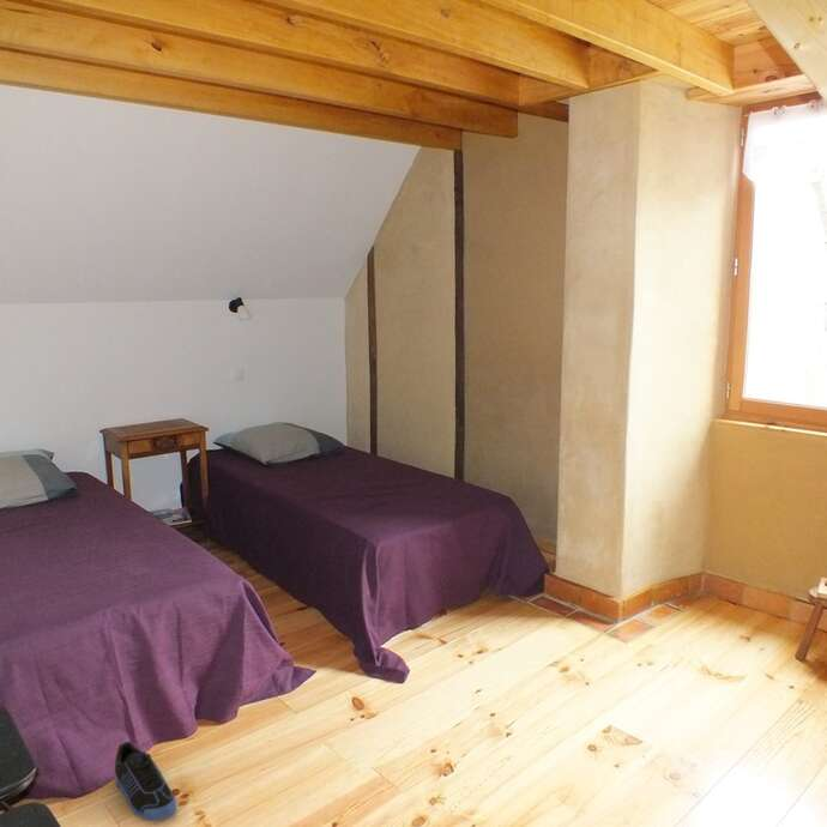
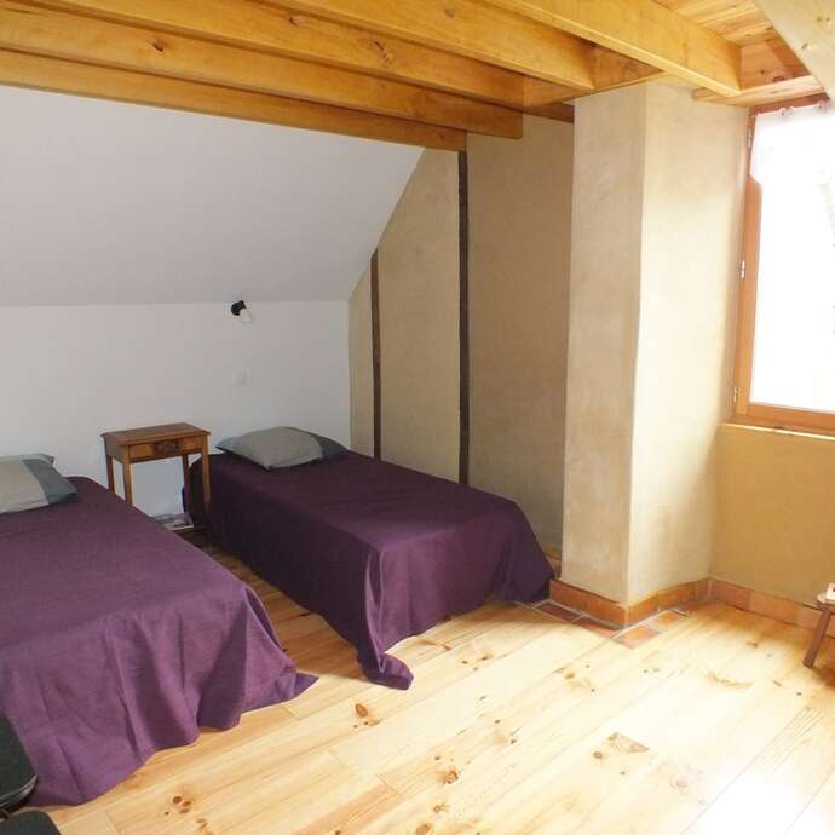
- sneaker (141, 779)
